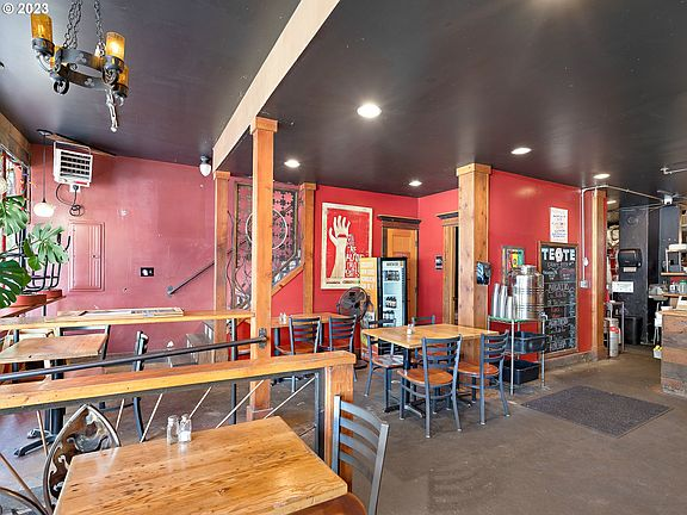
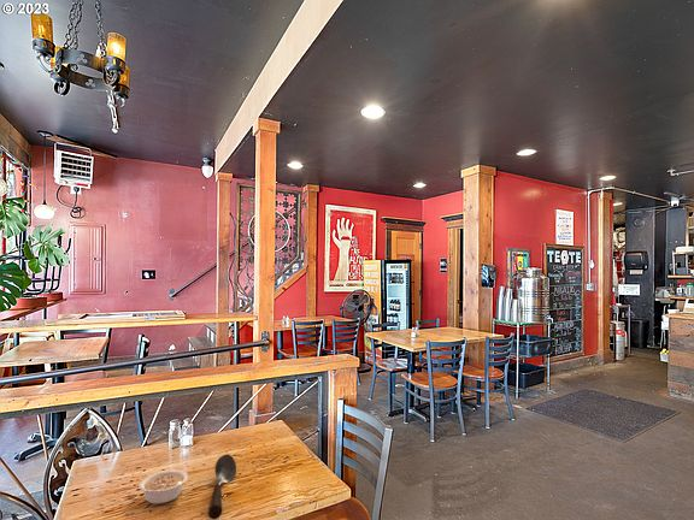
+ legume (165, 485)
+ spoon (223, 481)
